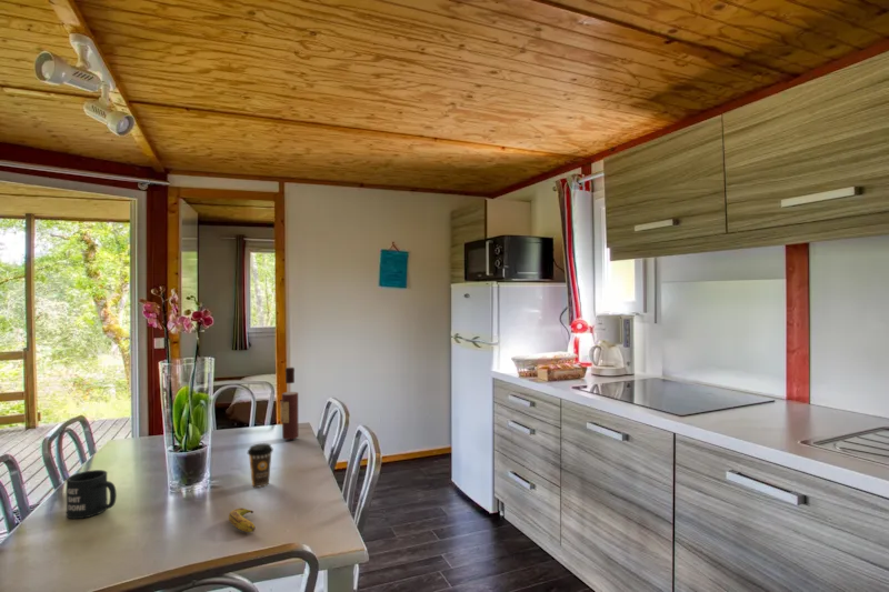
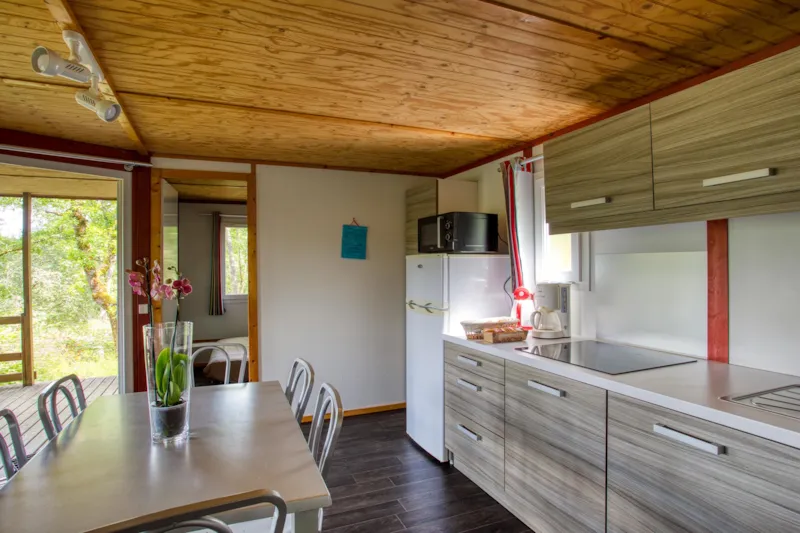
- wine bottle (290, 403)
- coffee cup (260, 464)
- banana (244, 519)
- mug (93, 493)
